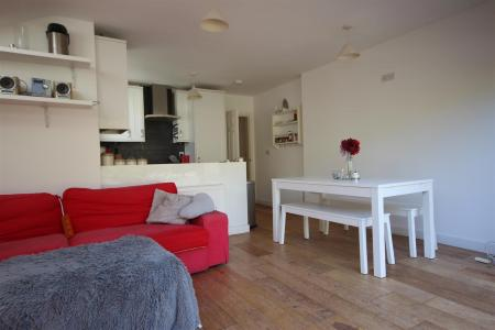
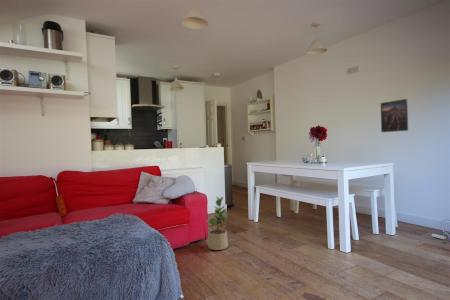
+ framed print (393, 116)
+ potted plant (216, 220)
